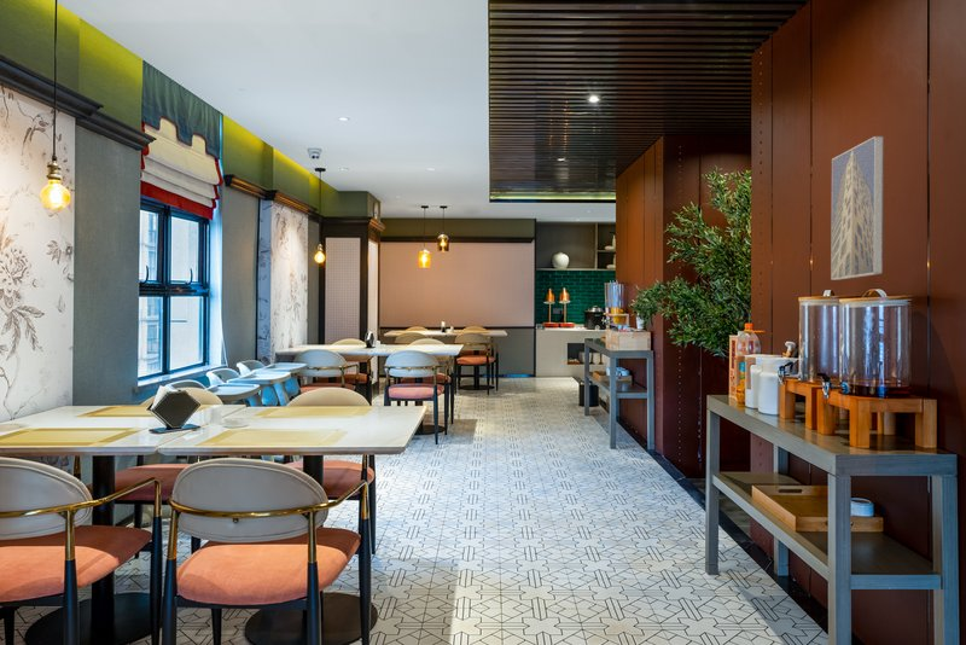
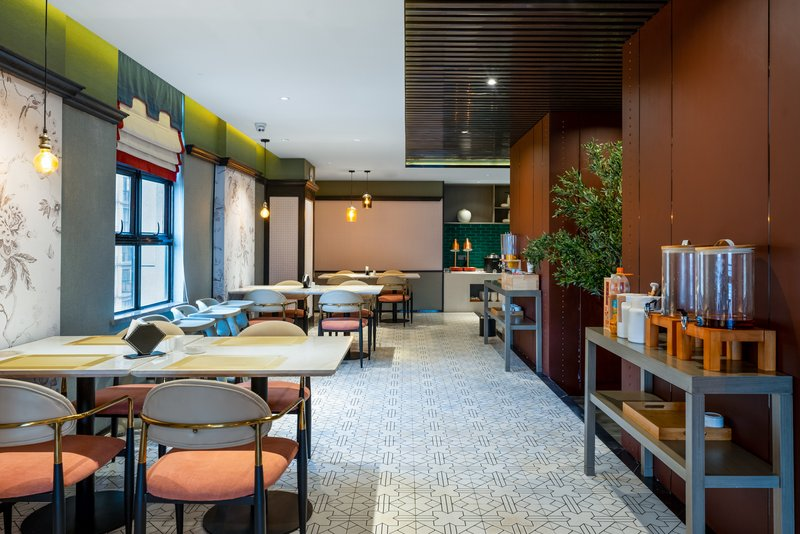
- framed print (855, 213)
